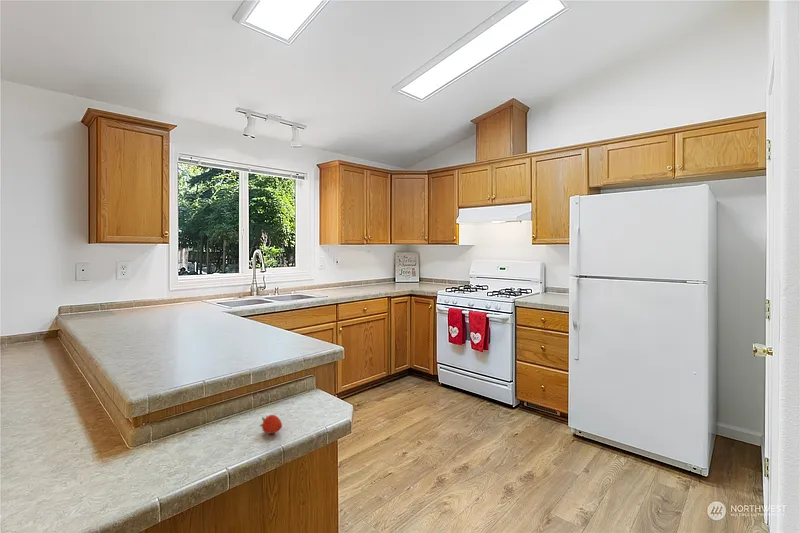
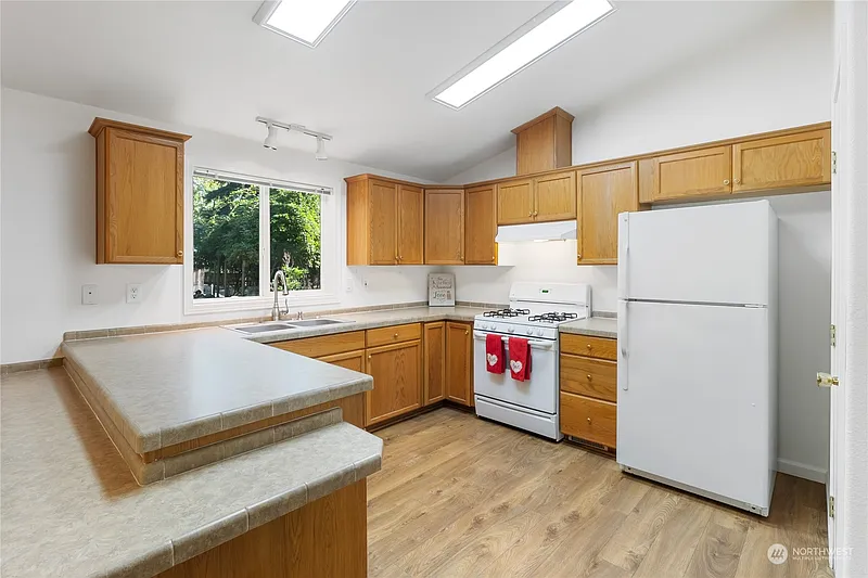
- fruit (271, 424)
